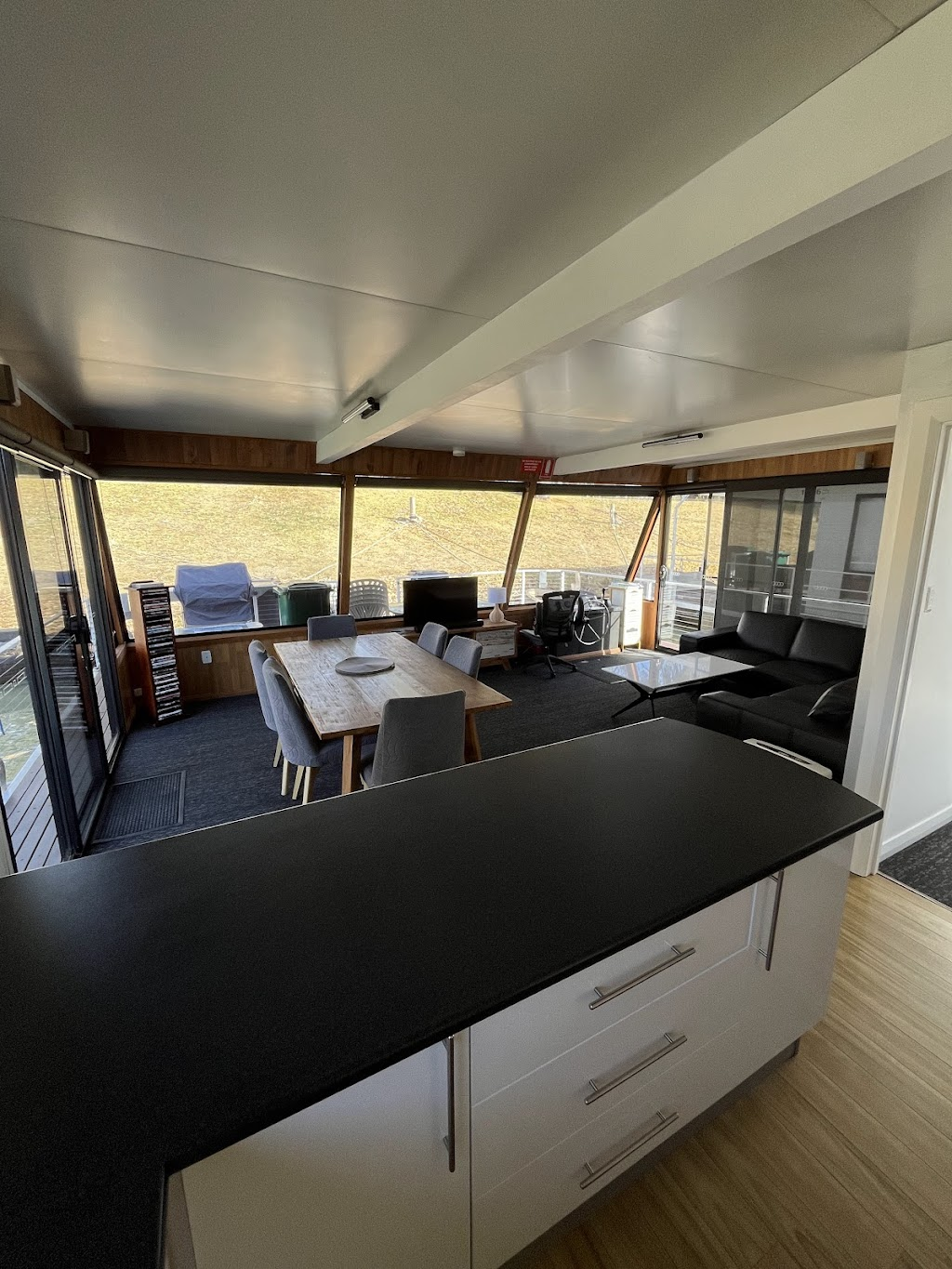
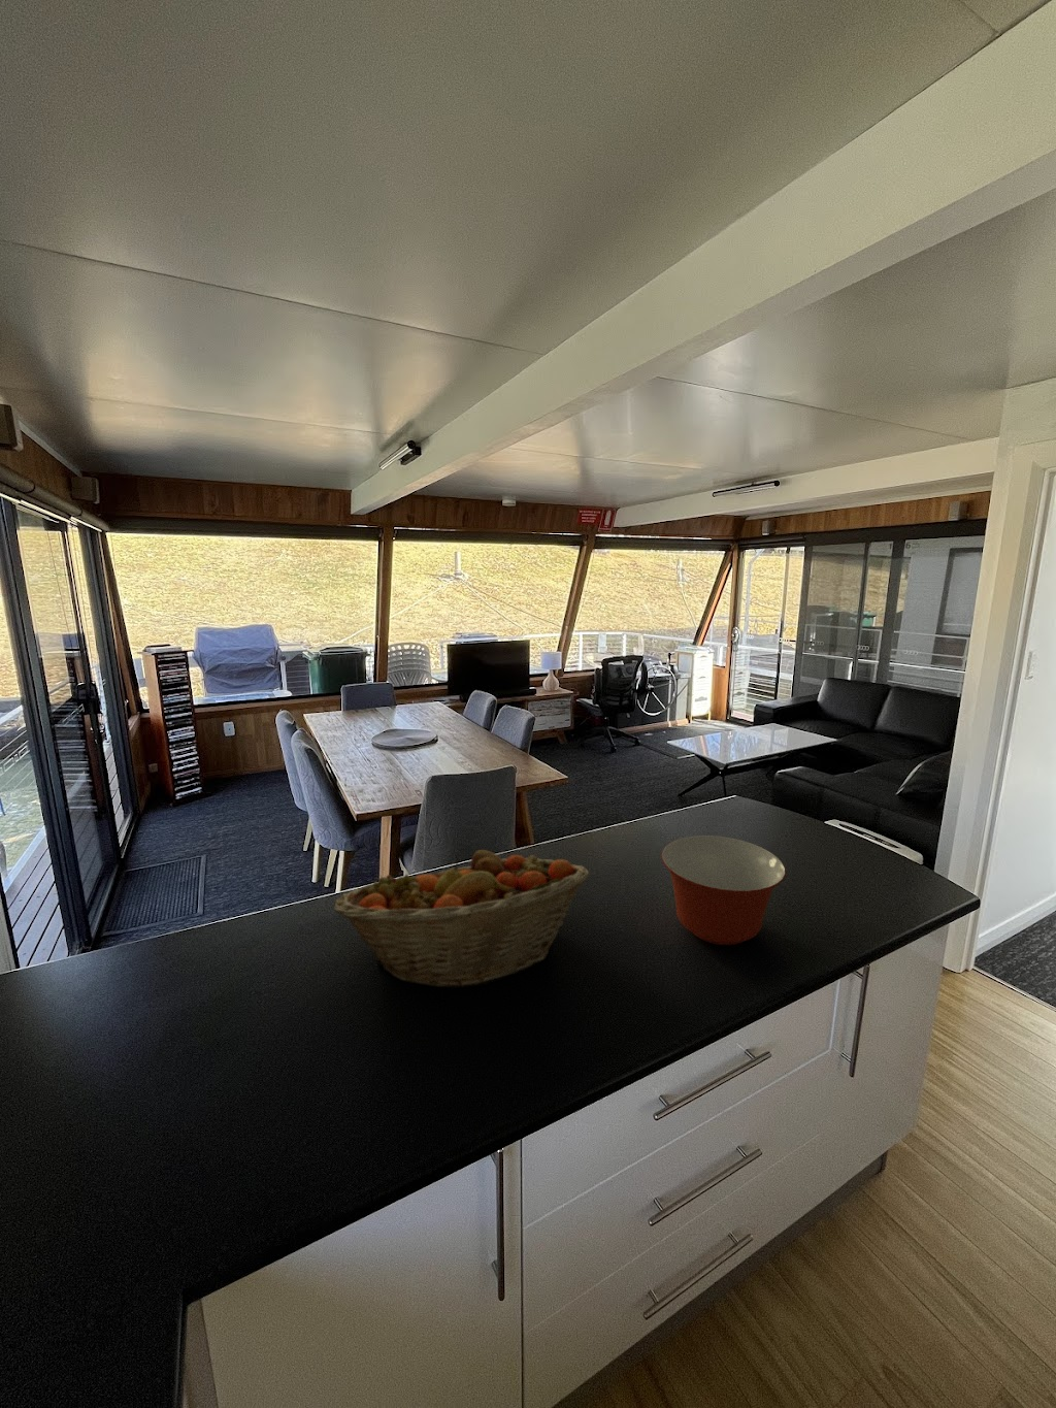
+ fruit basket (465, 902)
+ mixing bowl (719, 894)
